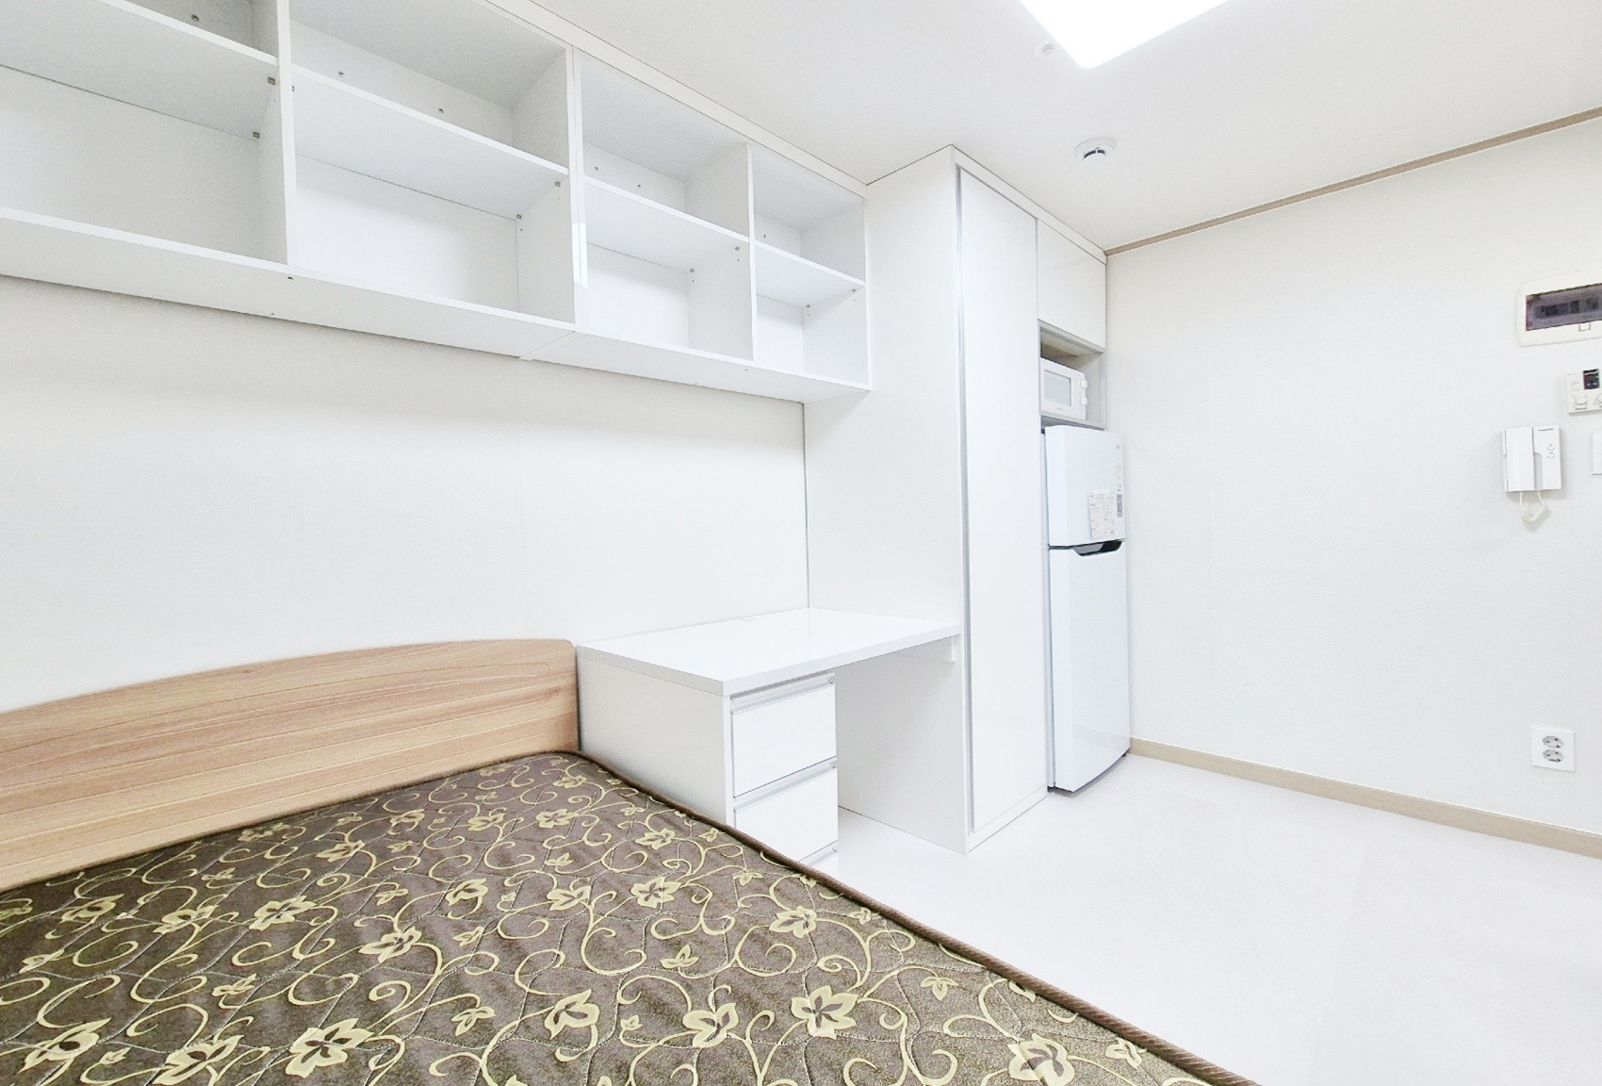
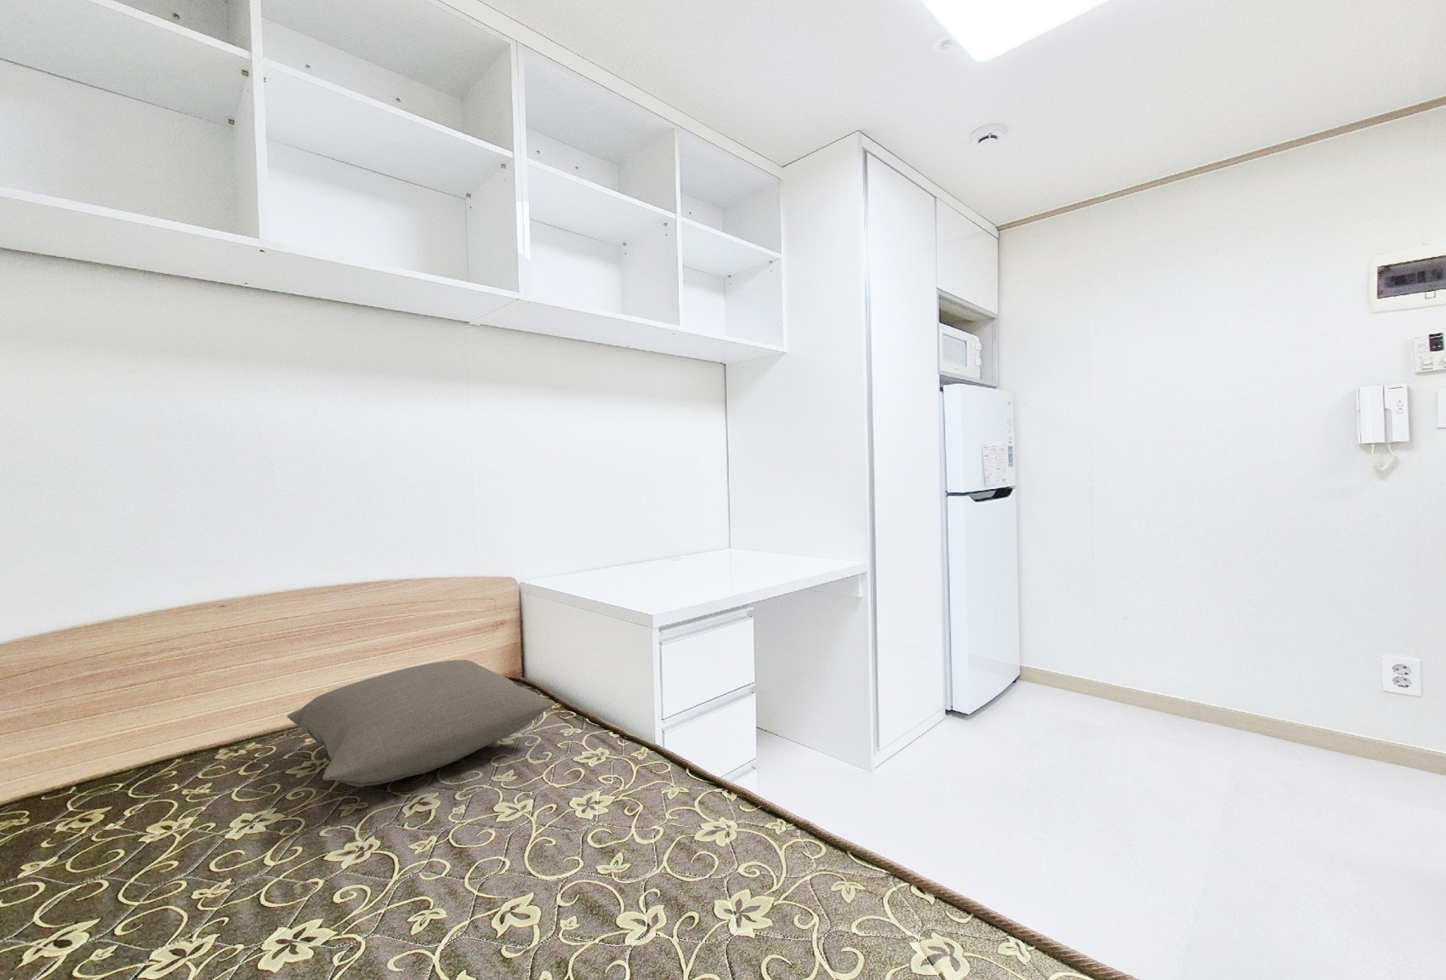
+ pillow (420, 712)
